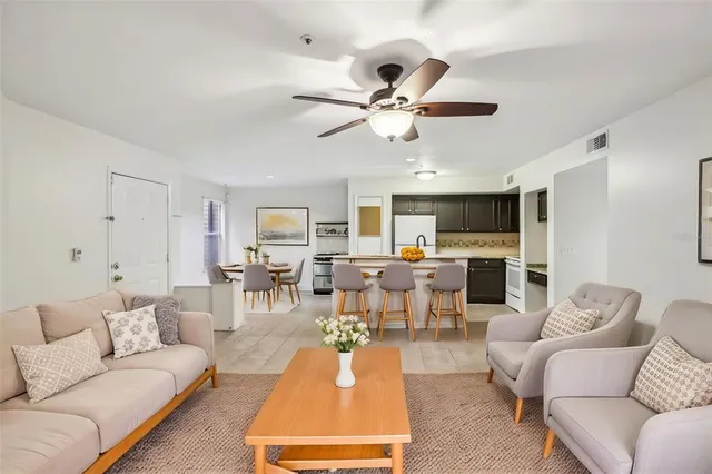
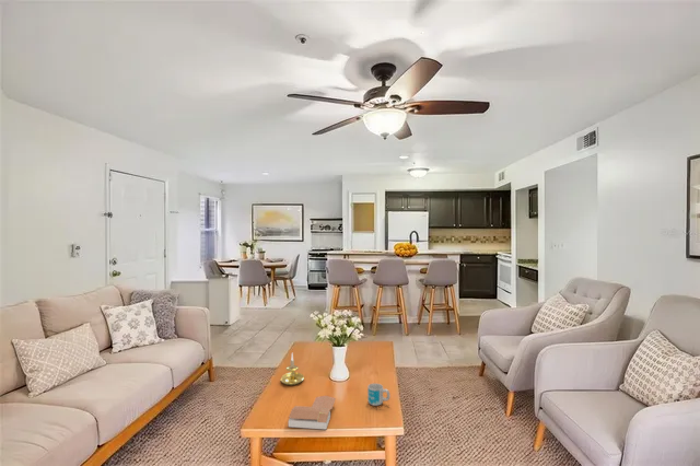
+ book (313, 410)
+ candle holder (292, 365)
+ mug (378, 394)
